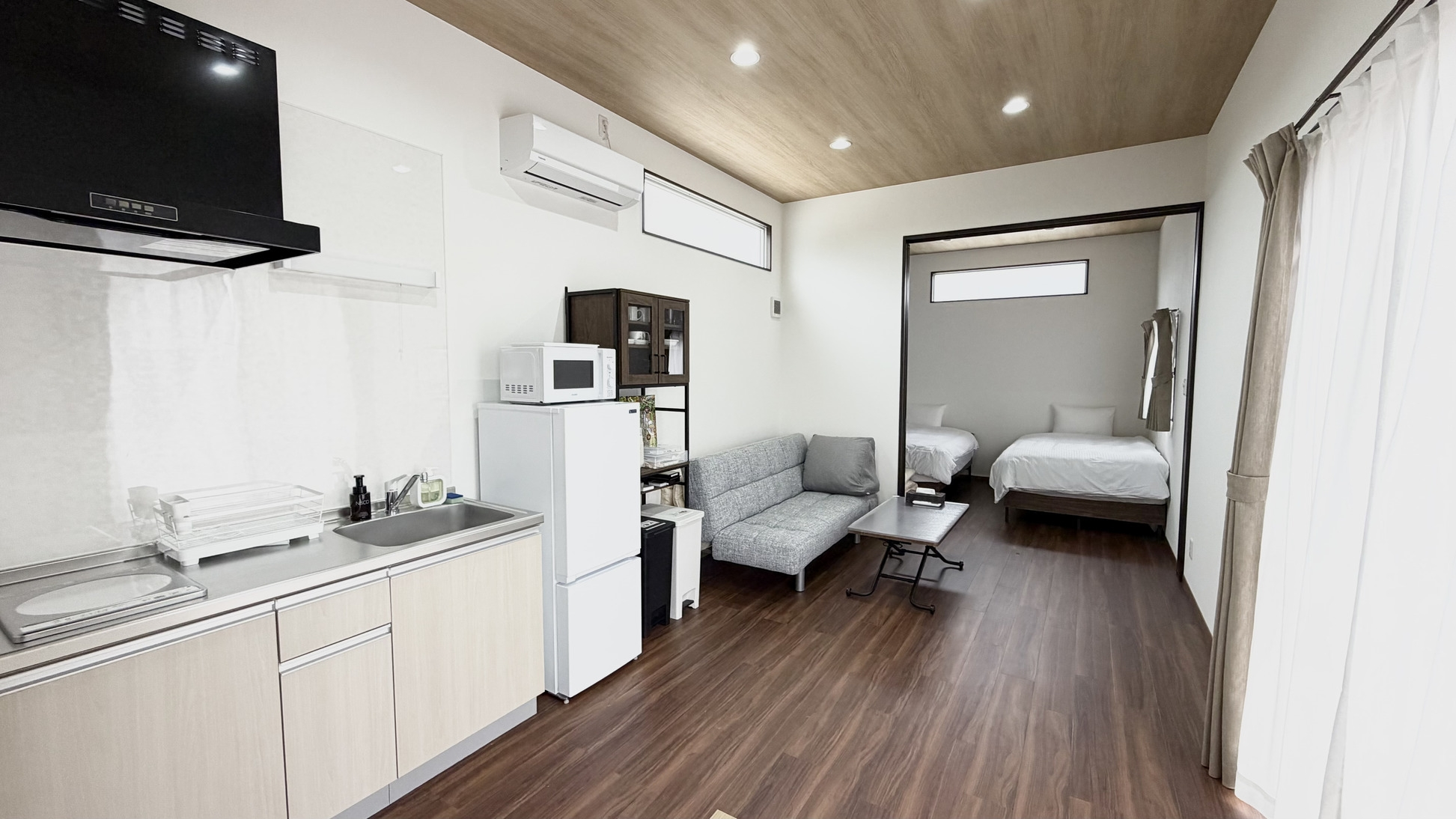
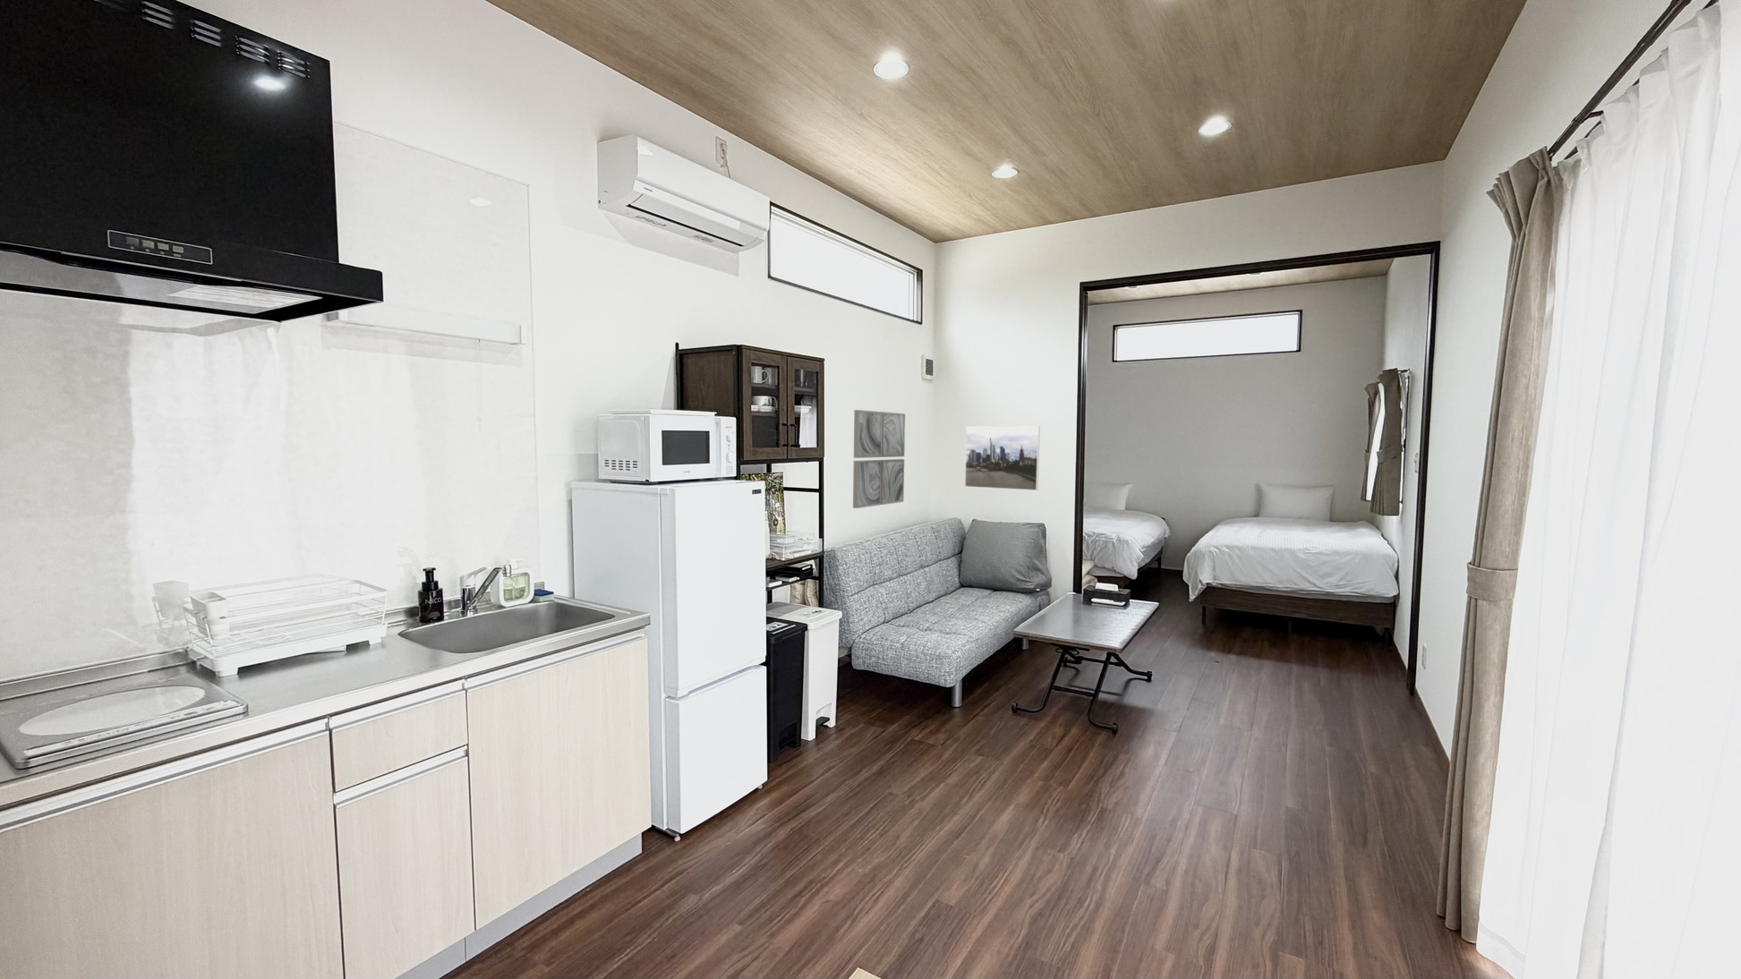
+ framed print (1001, 458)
+ wall art (880, 457)
